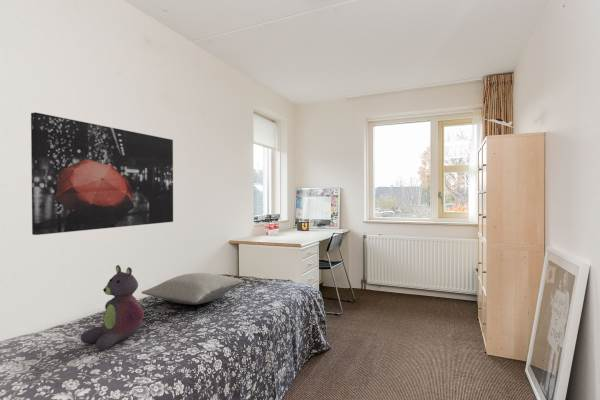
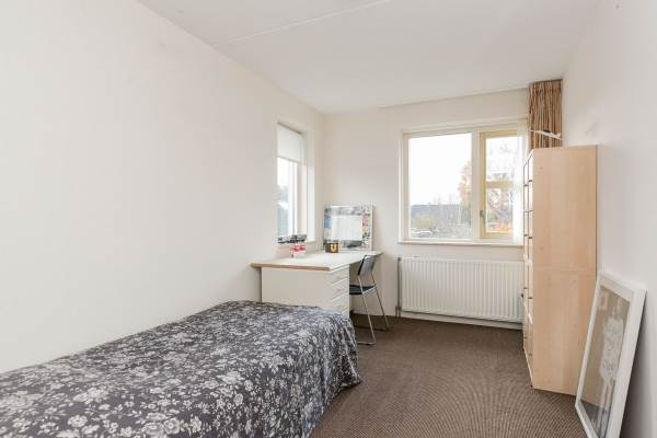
- stuffed bear (113, 304)
- pillow (194, 287)
- wall art (116, 178)
